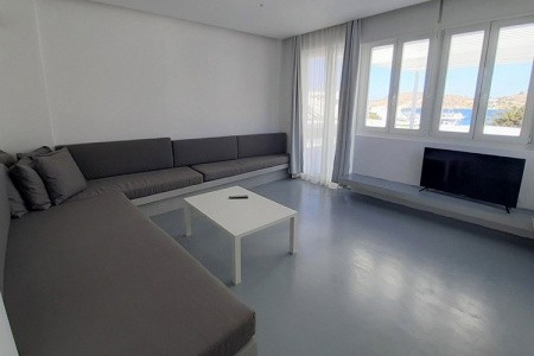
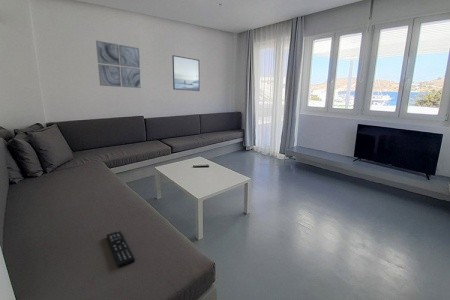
+ remote control (119, 246)
+ wall art (120, 65)
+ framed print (186, 74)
